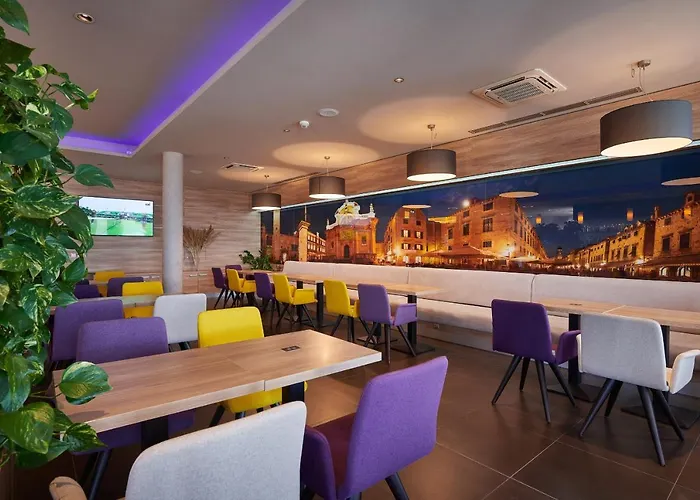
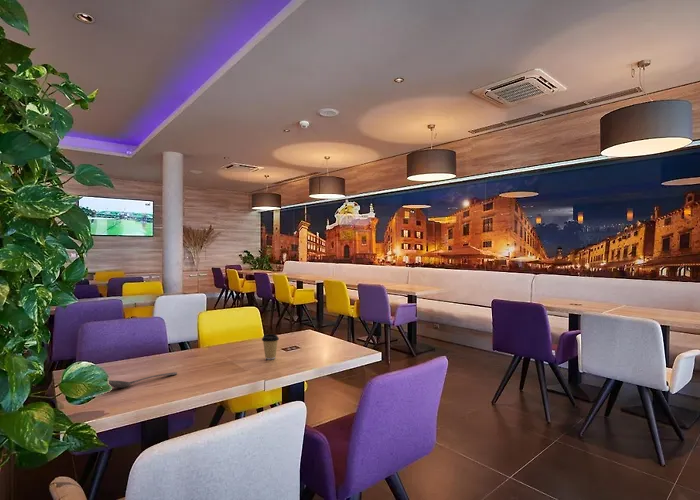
+ coffee cup (270, 346)
+ stirrer (143, 378)
